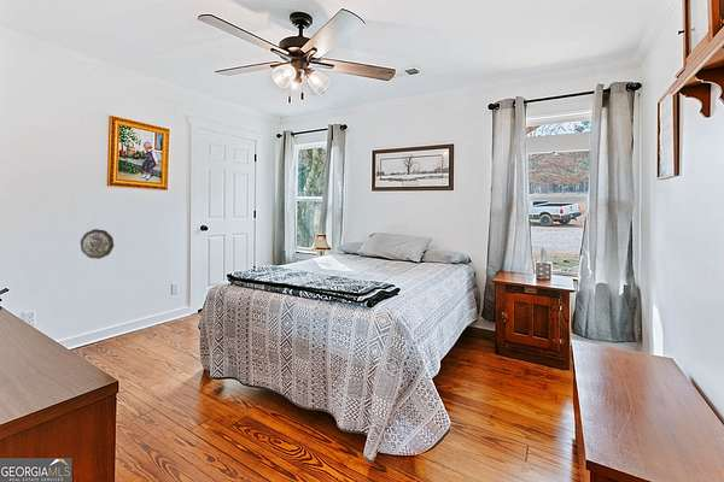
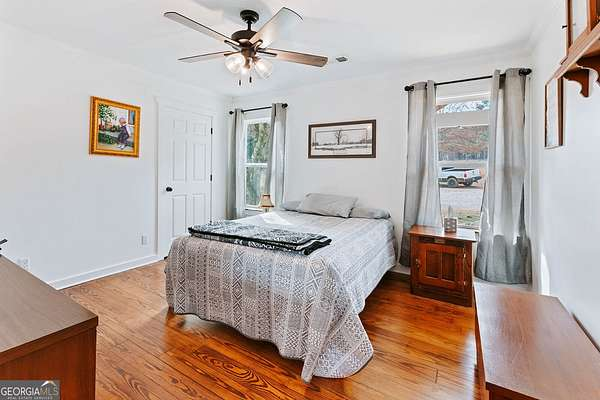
- decorative plate (97, 243)
